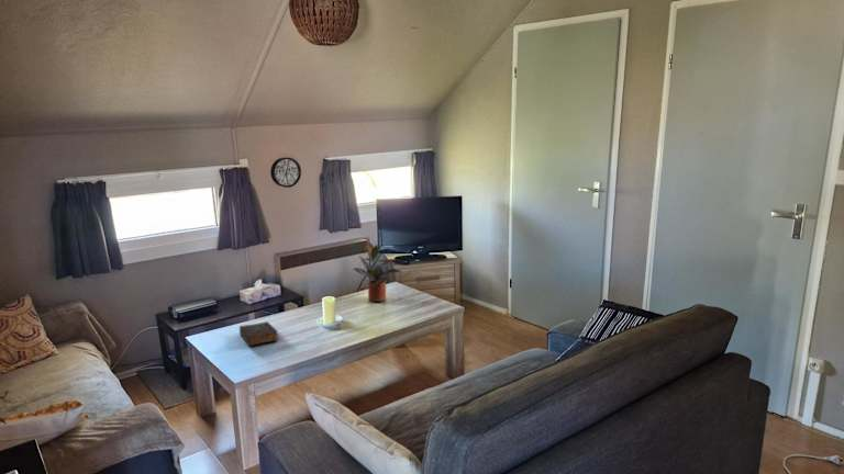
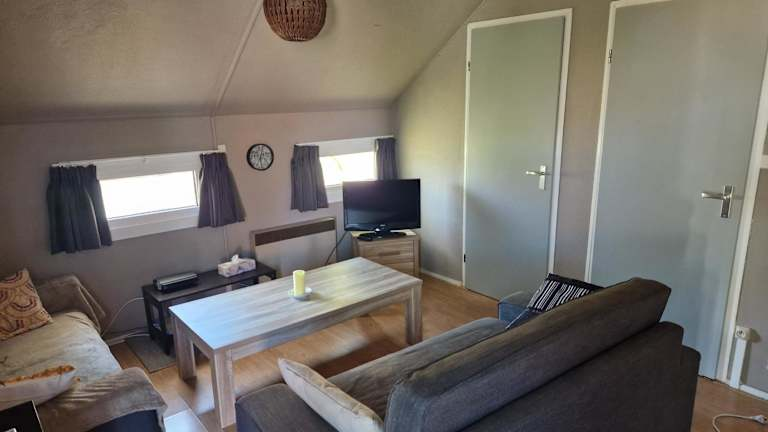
- book (258, 332)
- potted plant (375, 272)
